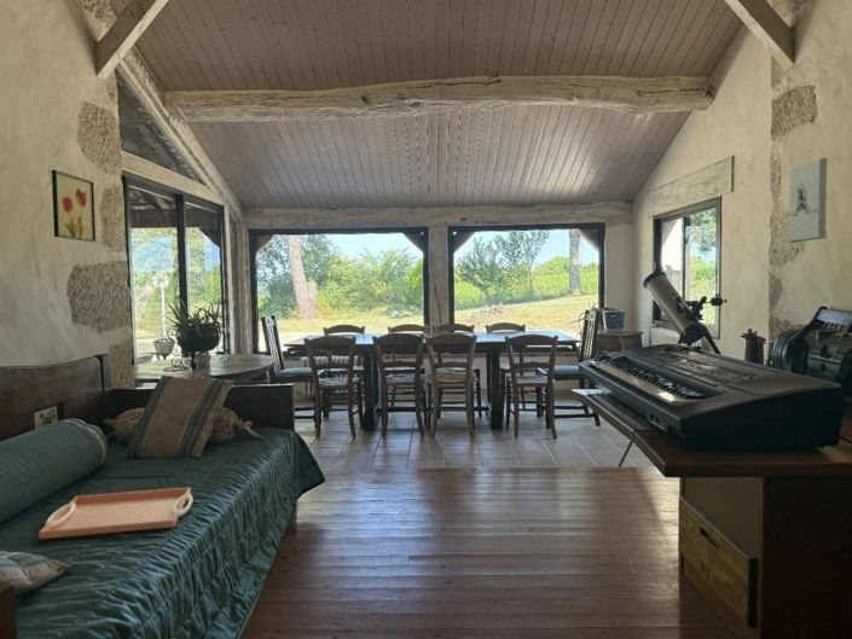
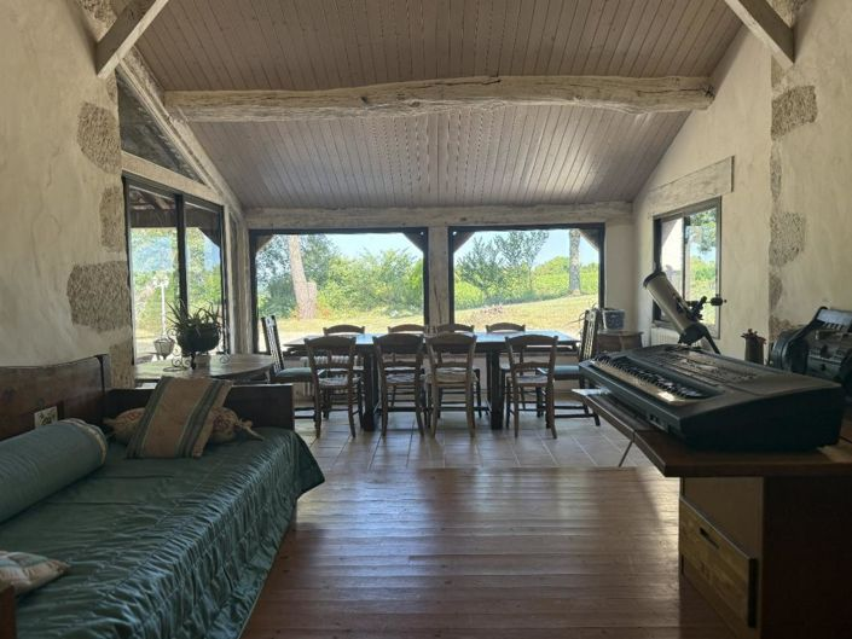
- wall sculpture (807, 202)
- serving tray (122, 510)
- wall art (73, 208)
